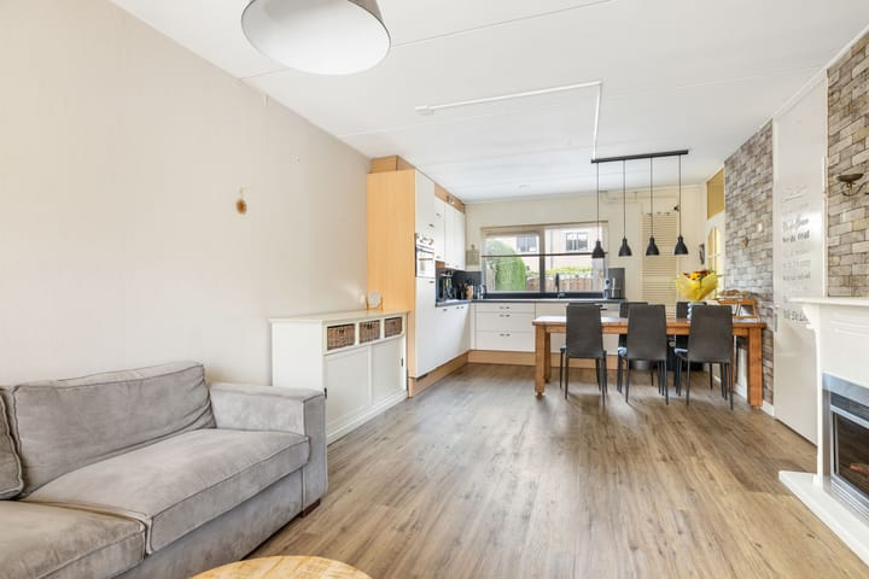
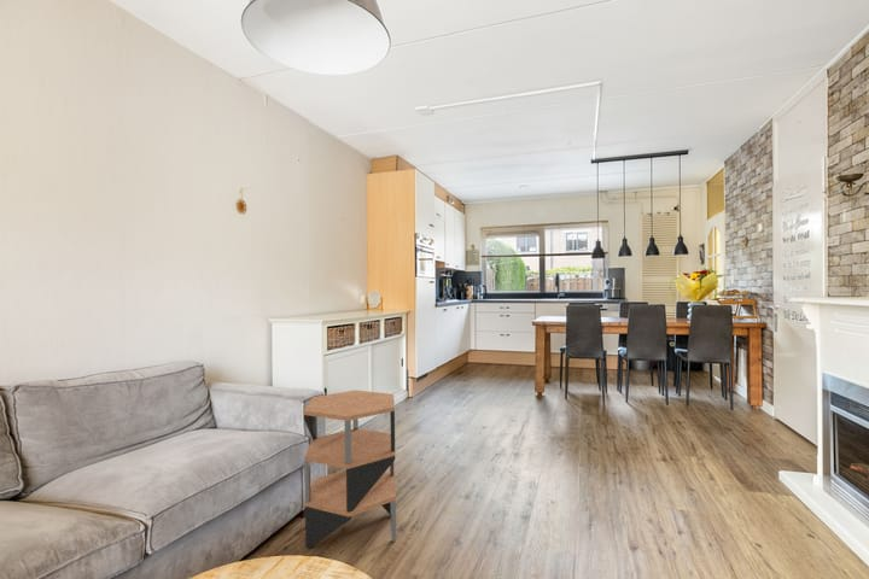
+ side table (352, 466)
